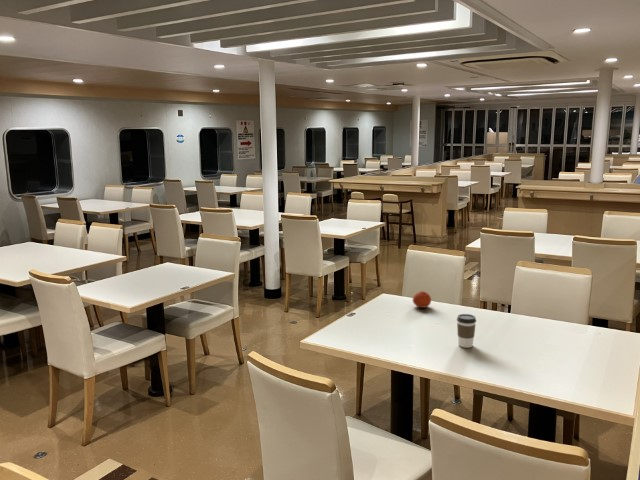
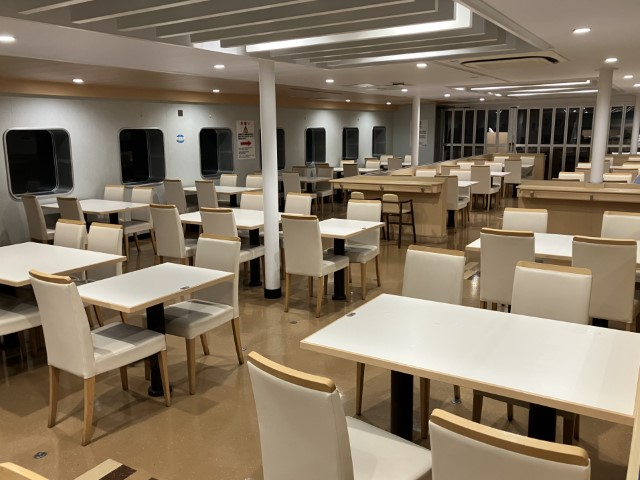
- coffee cup (466, 330)
- fruit (421, 299)
